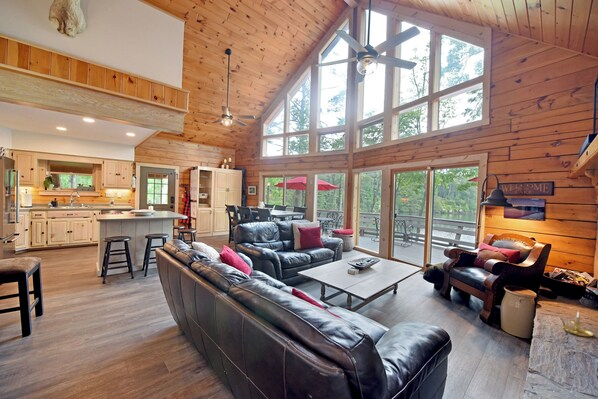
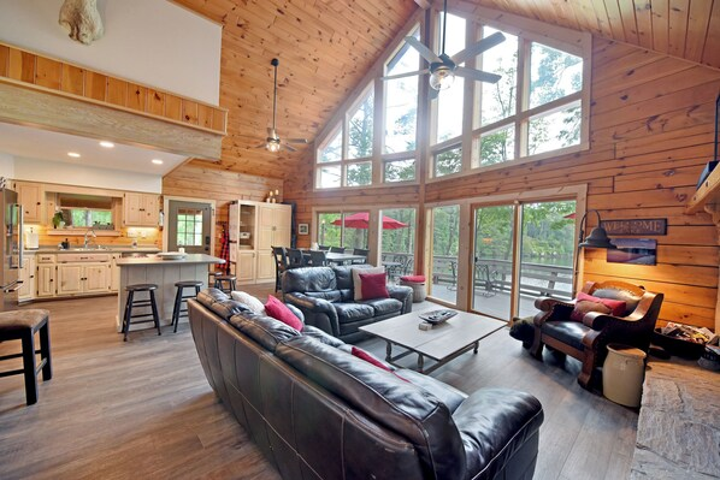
- candle holder (579, 322)
